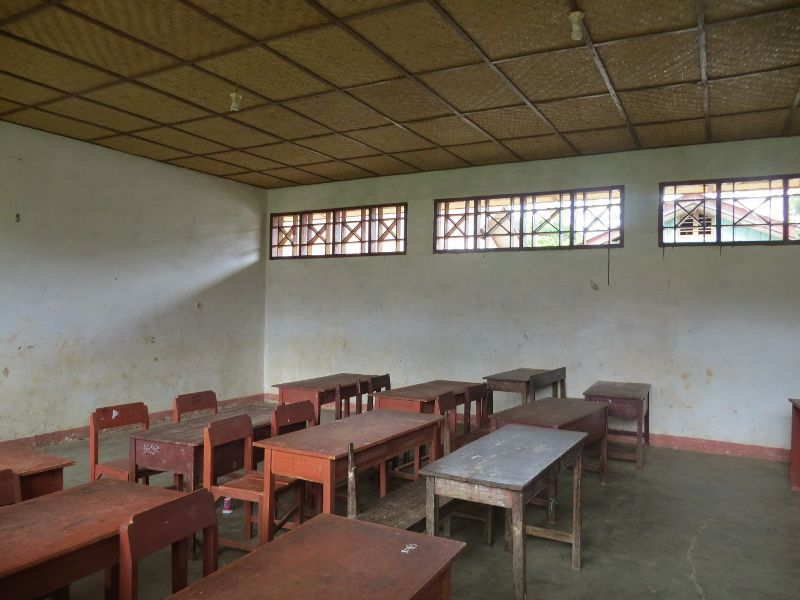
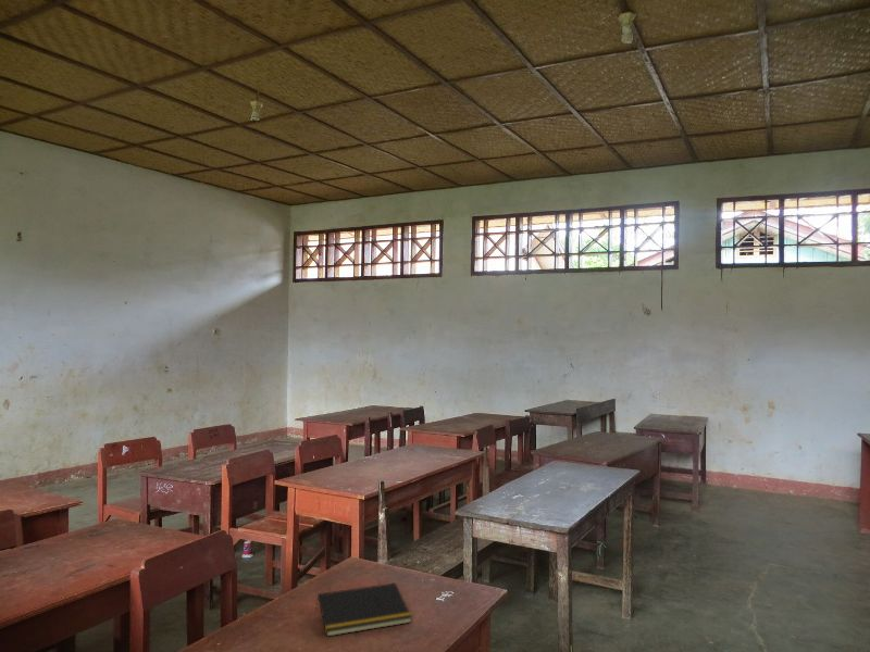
+ notepad (363, 607)
